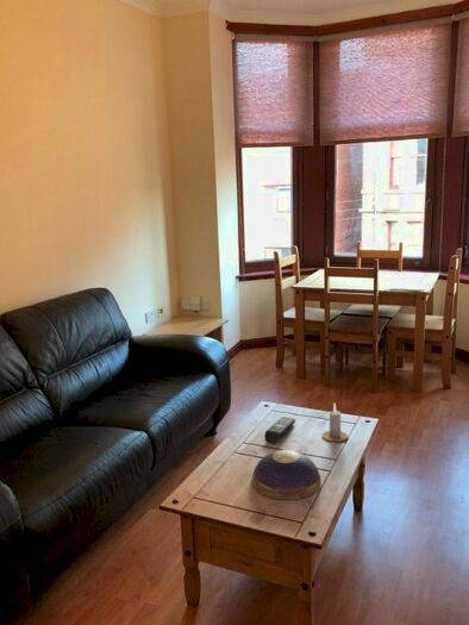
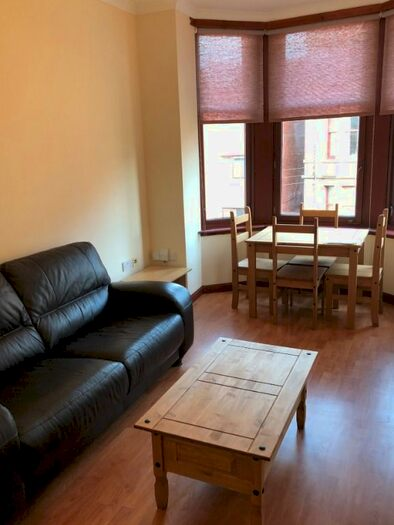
- remote control (280, 427)
- candle (334, 419)
- decorative bowl (286, 467)
